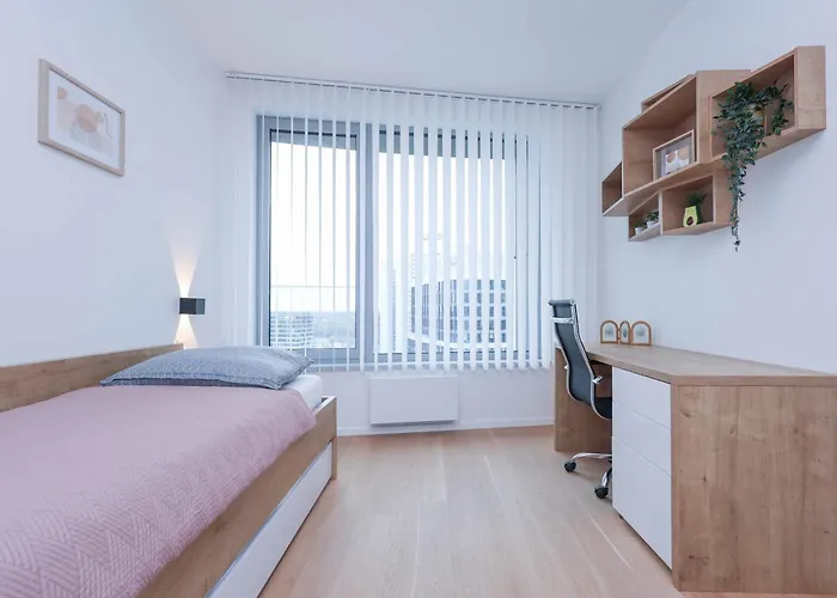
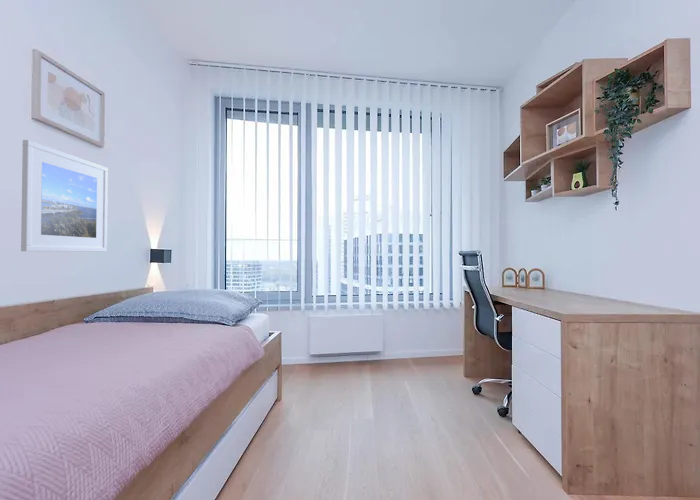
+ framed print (70, 203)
